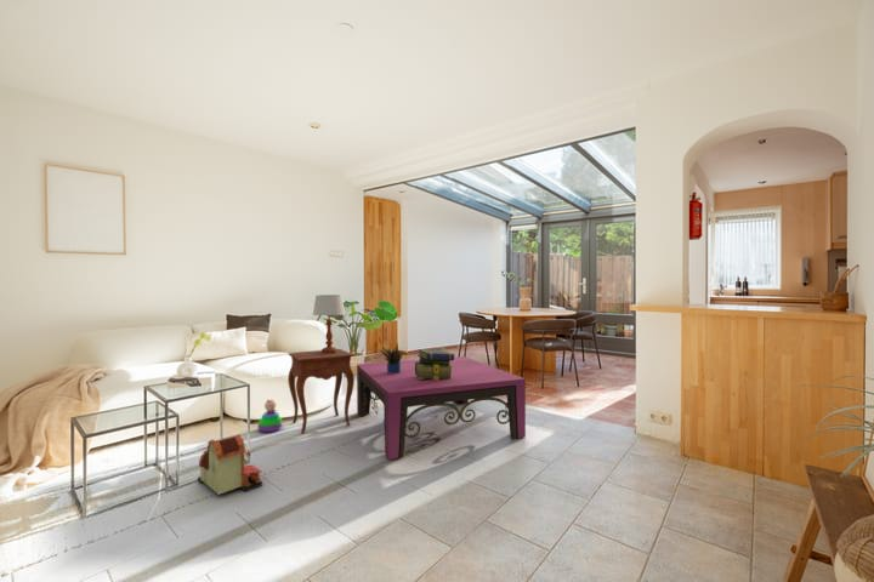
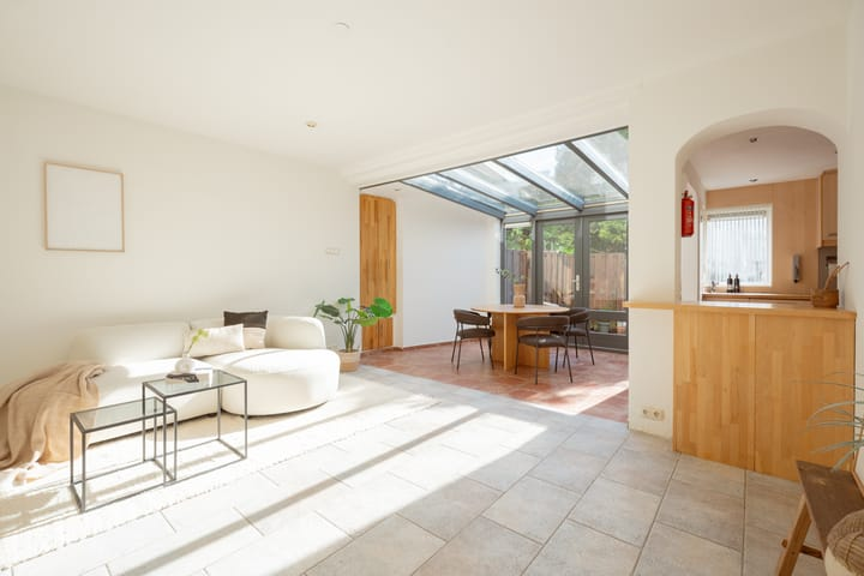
- stacking toy (269, 413)
- coffee table (433, 396)
- toy house (228, 458)
- side table (323, 378)
- stack of books (433, 363)
- potted plant (388, 354)
- table lamp (329, 323)
